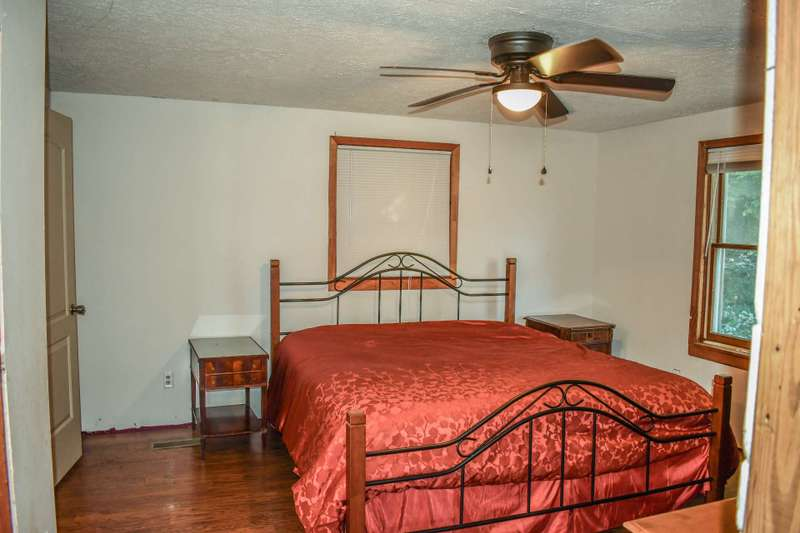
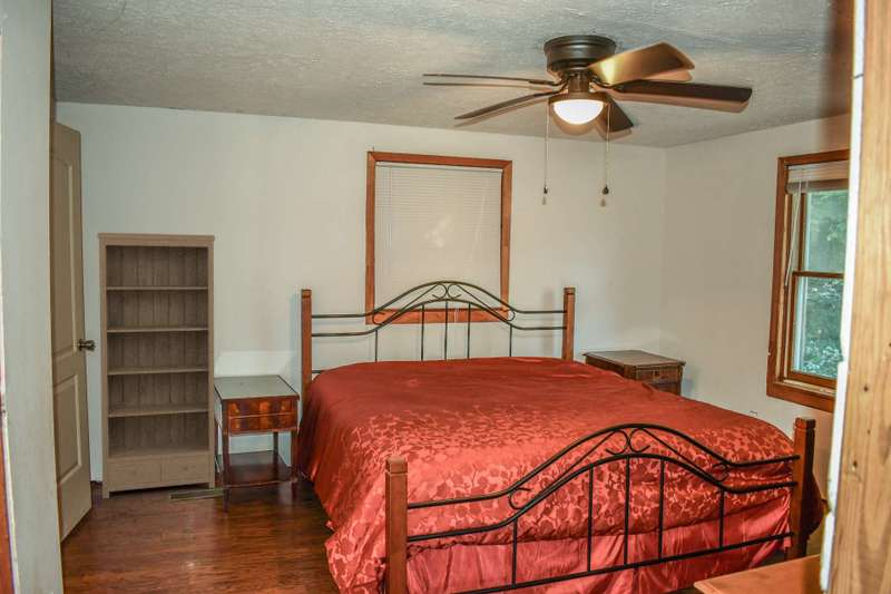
+ bookshelf (159, 361)
